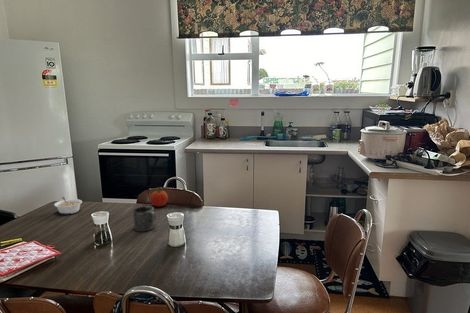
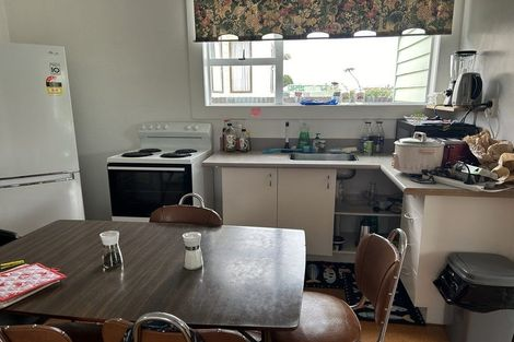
- fruit (159, 196)
- legume (67, 206)
- mug (145, 218)
